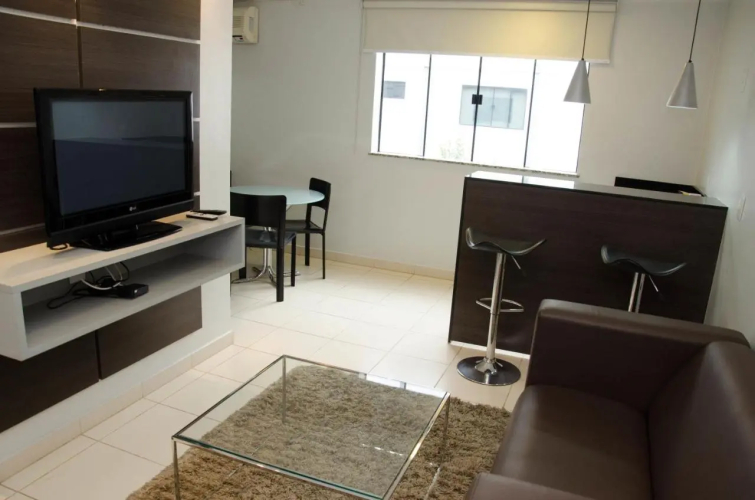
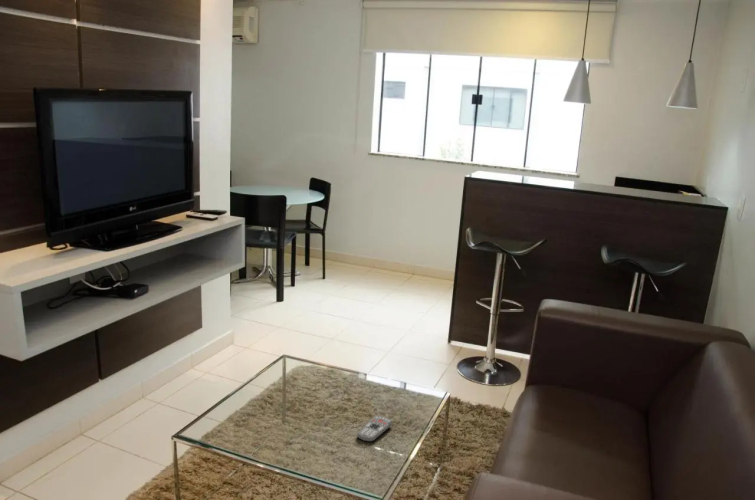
+ remote control (374, 428)
